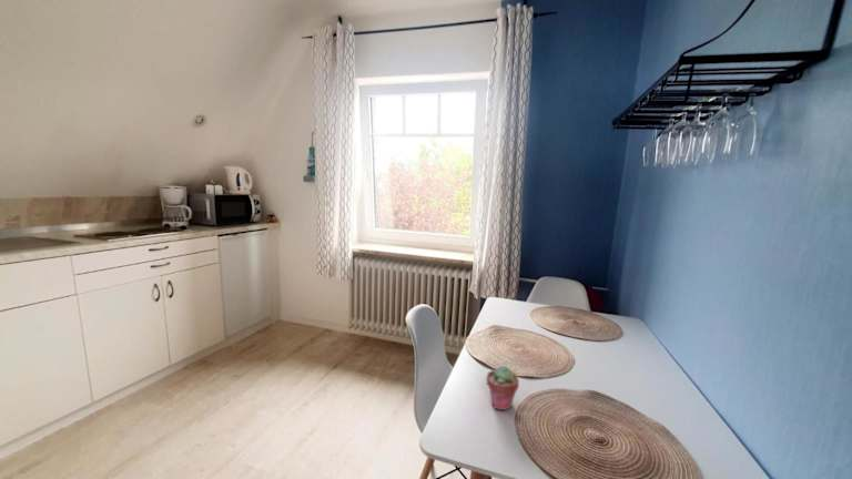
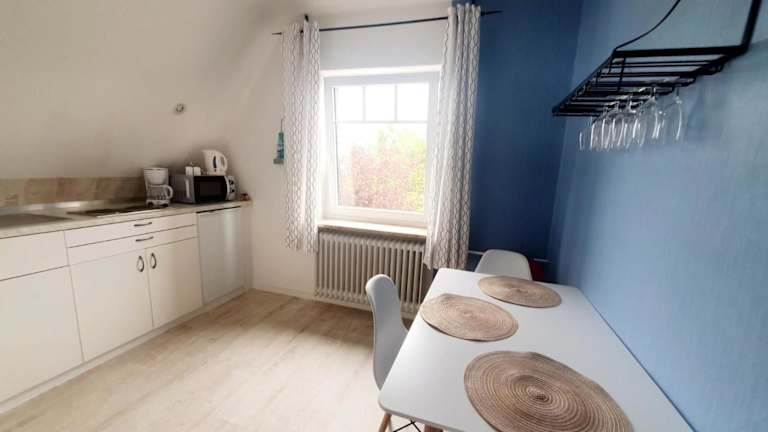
- potted succulent (501, 385)
